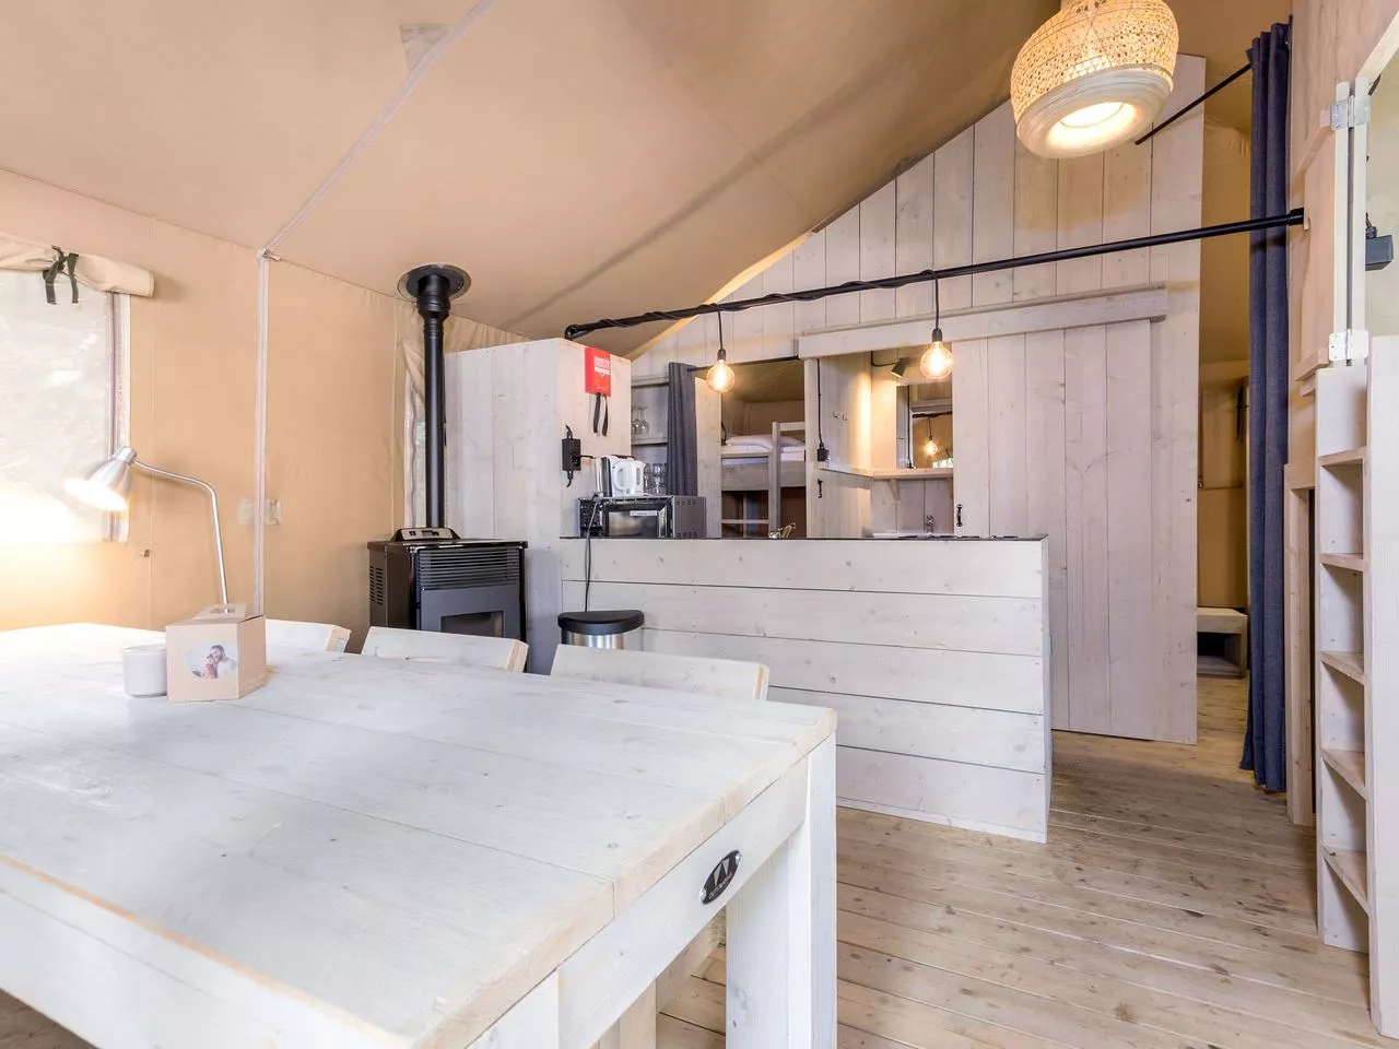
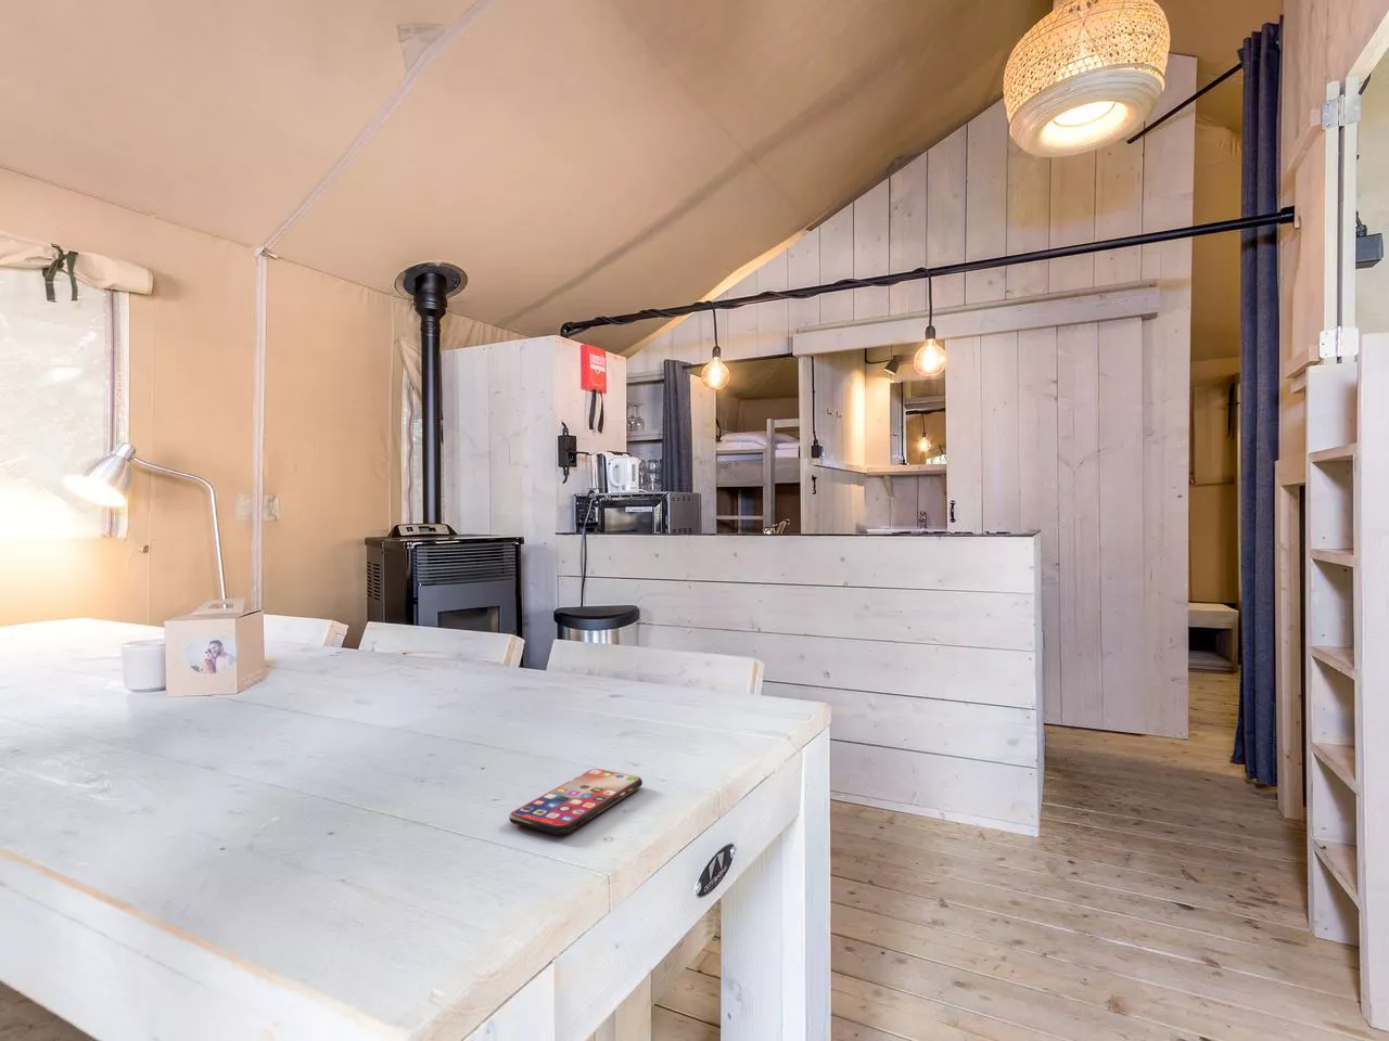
+ smartphone (580, 798)
